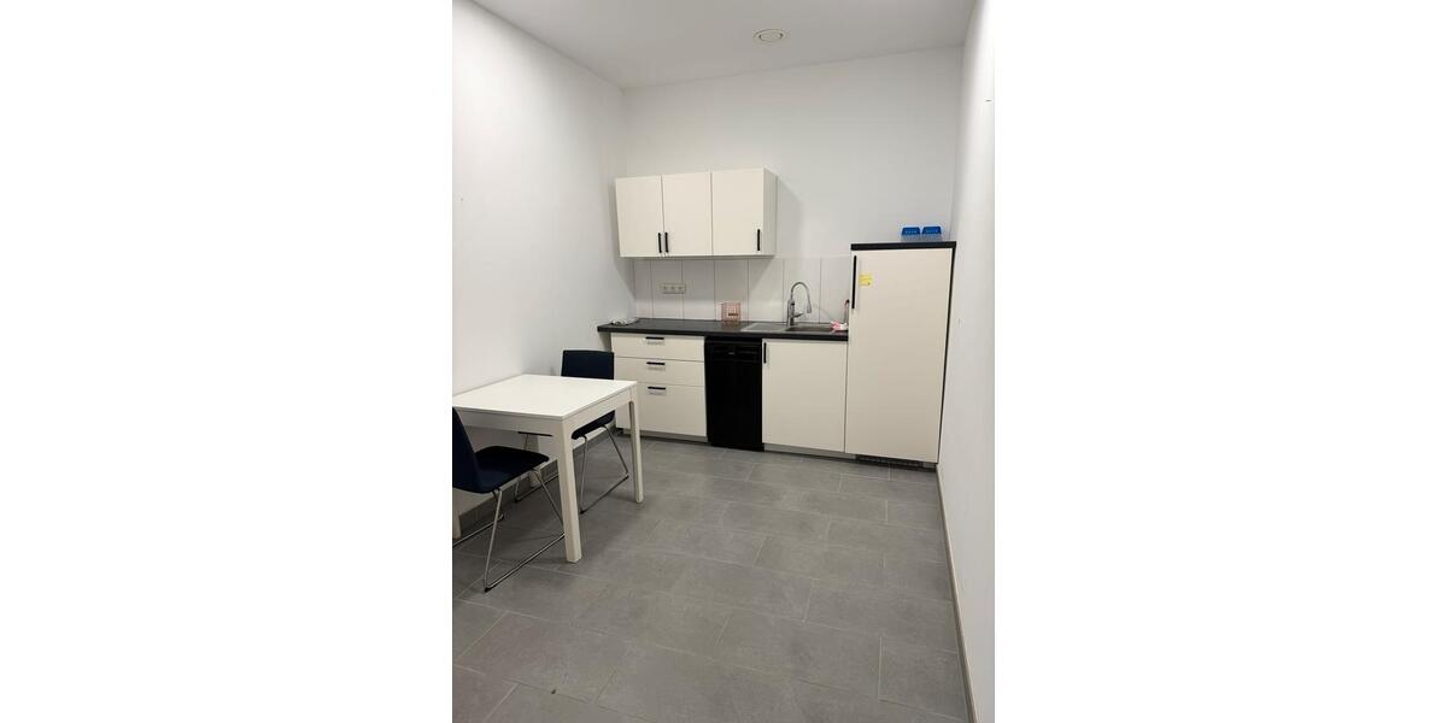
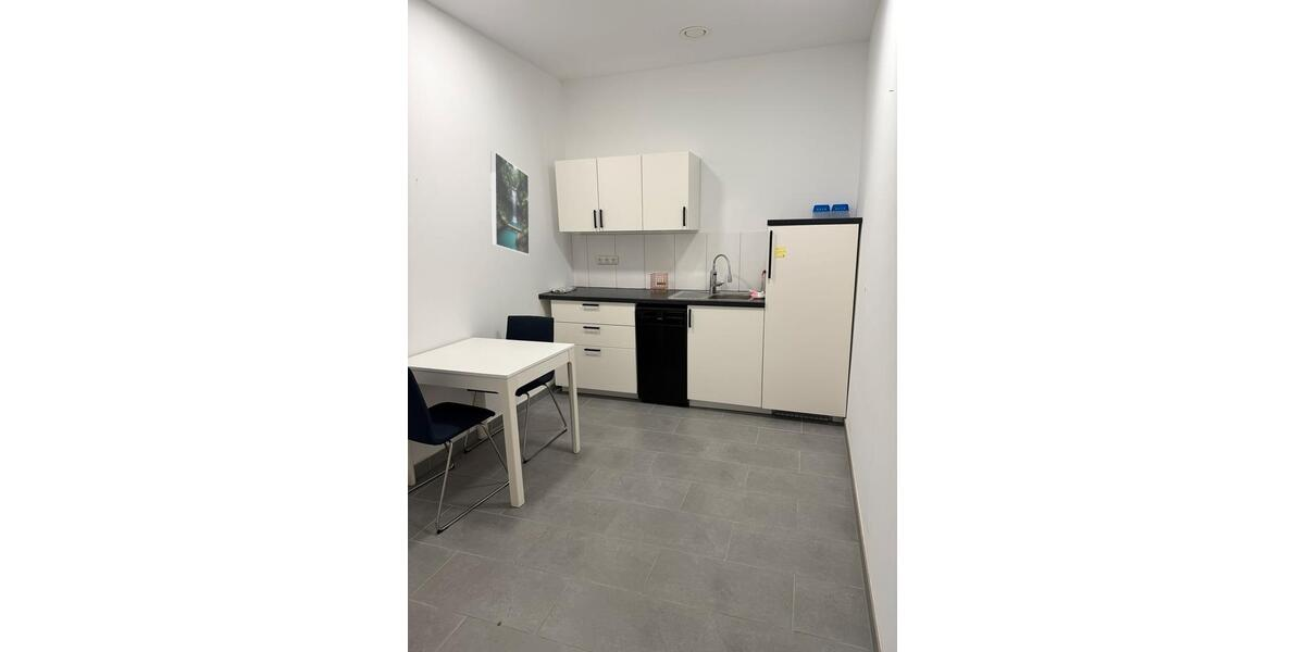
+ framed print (511, 208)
